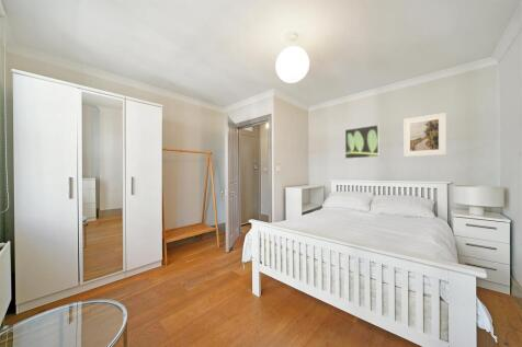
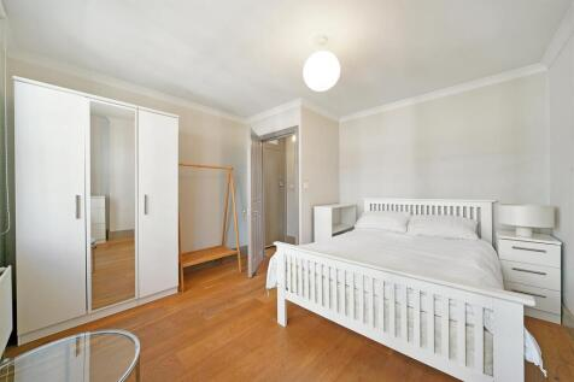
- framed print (423, 136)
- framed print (361, 142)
